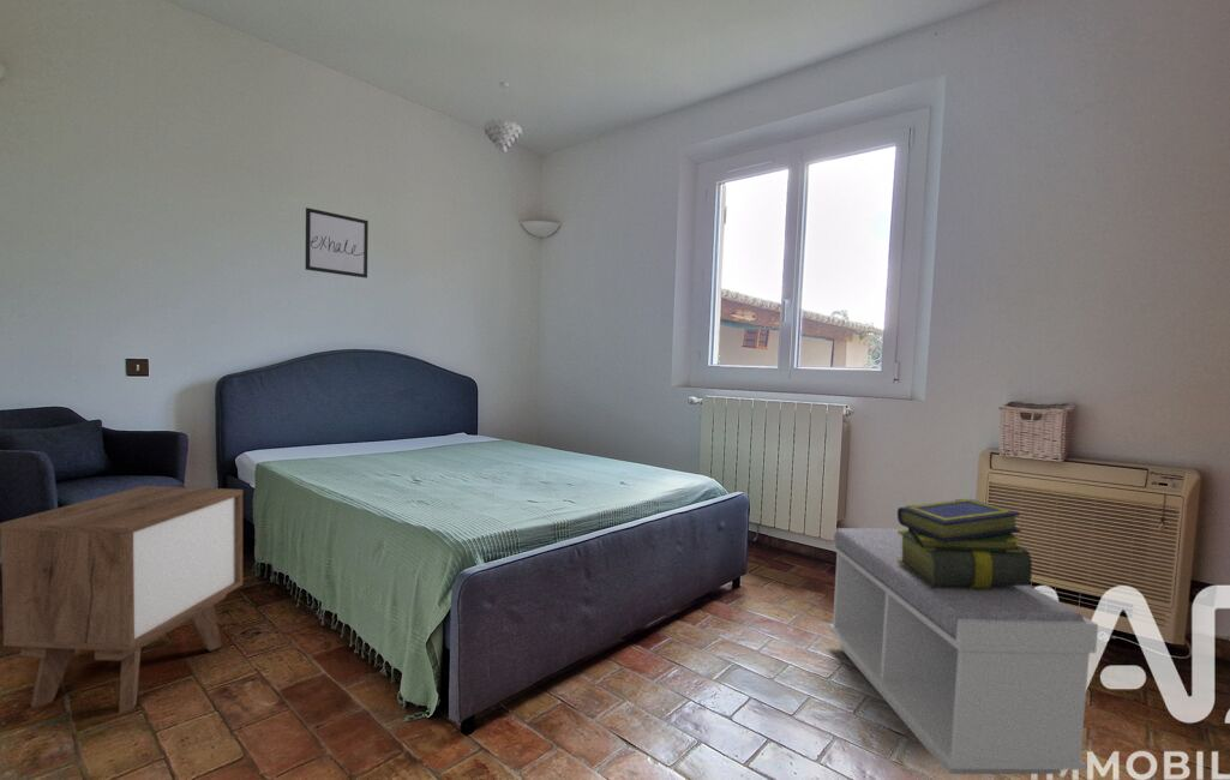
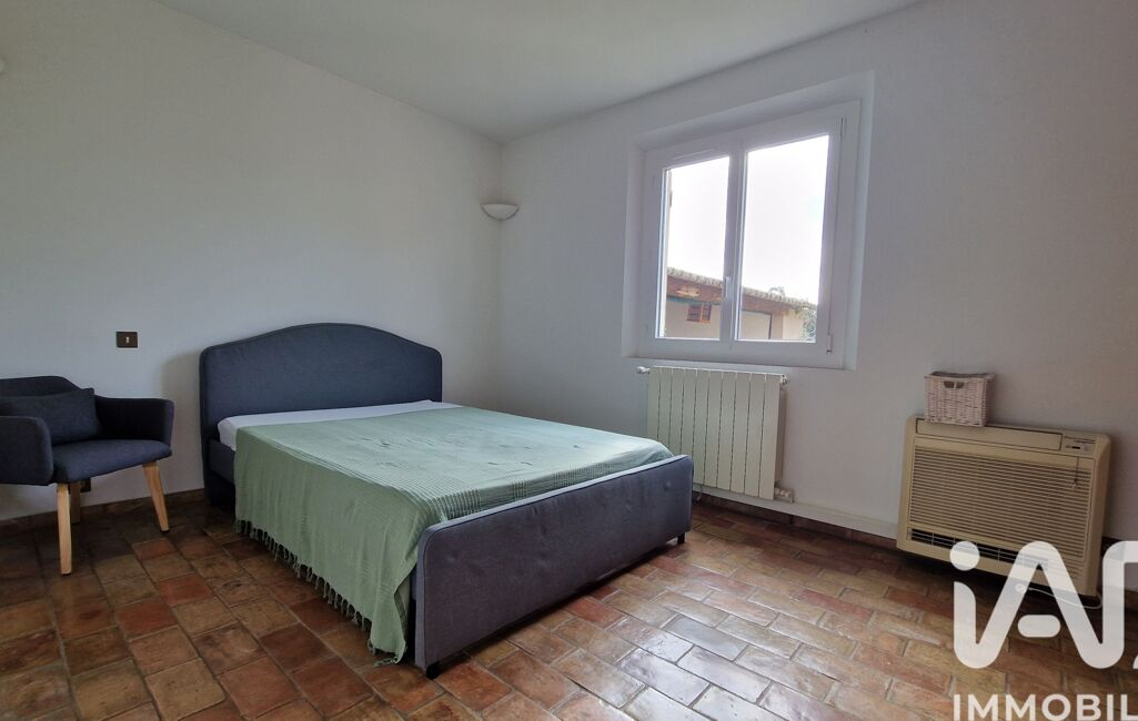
- wall art (337, 244)
- pendant light (503, 118)
- stack of books (959, 541)
- bench (932, 630)
- nightstand (133, 588)
